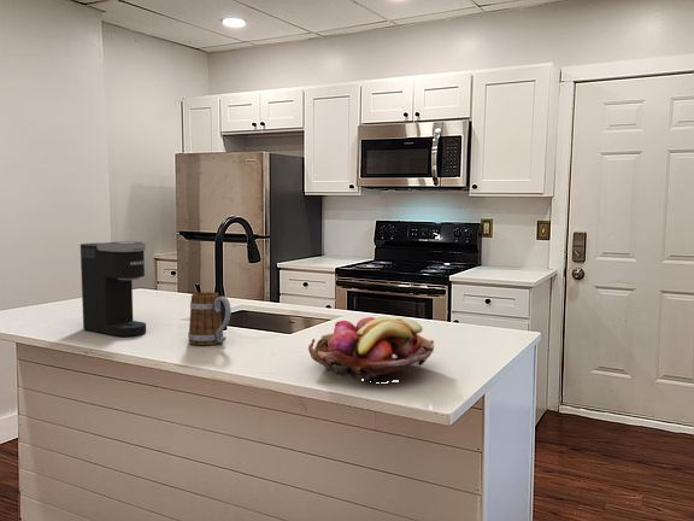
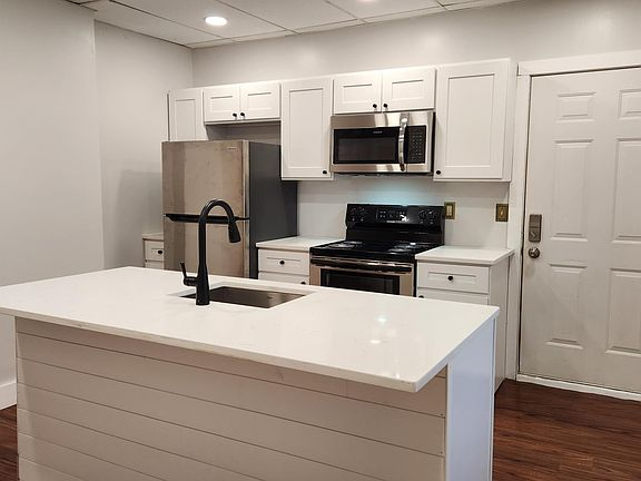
- coffee maker (113, 286)
- fruit basket (371, 344)
- mug (211, 318)
